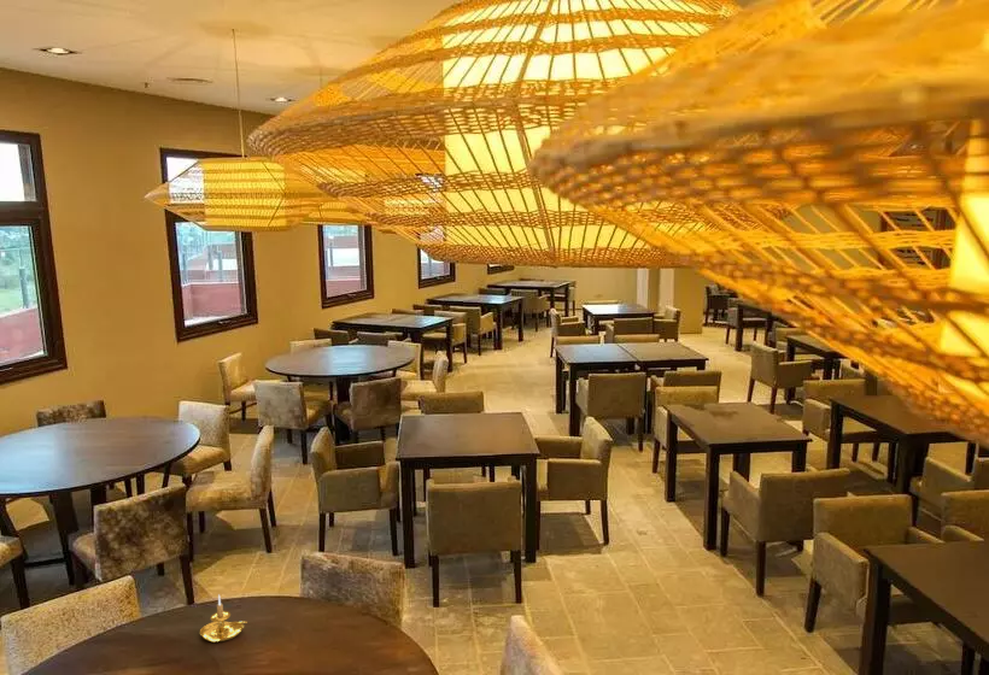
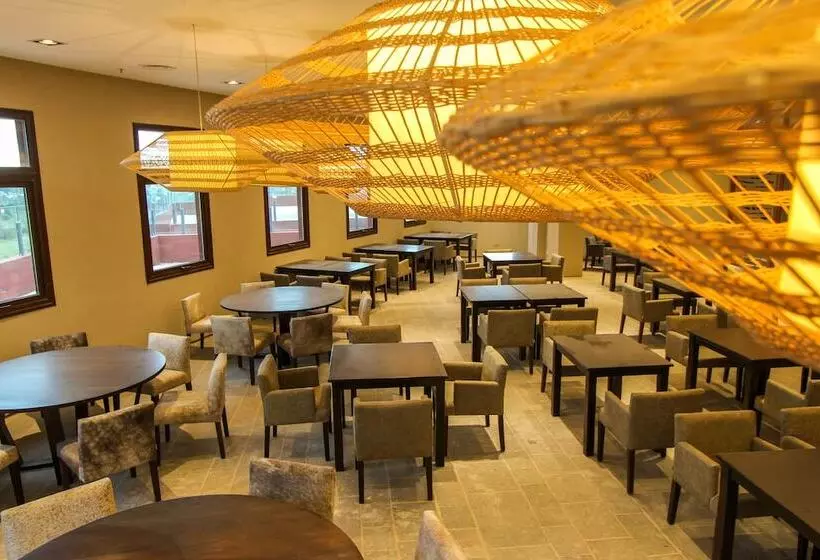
- candle holder (223, 614)
